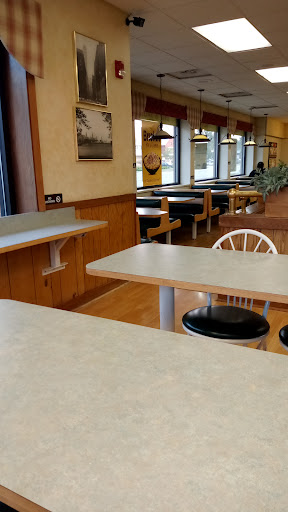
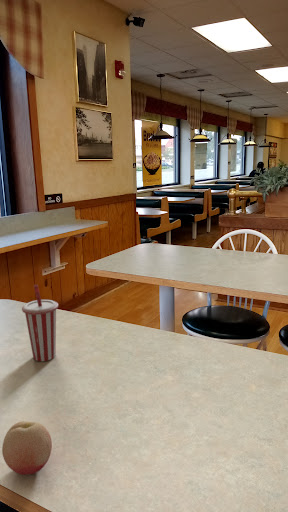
+ cup with straw (41, 320)
+ fruit (27, 446)
